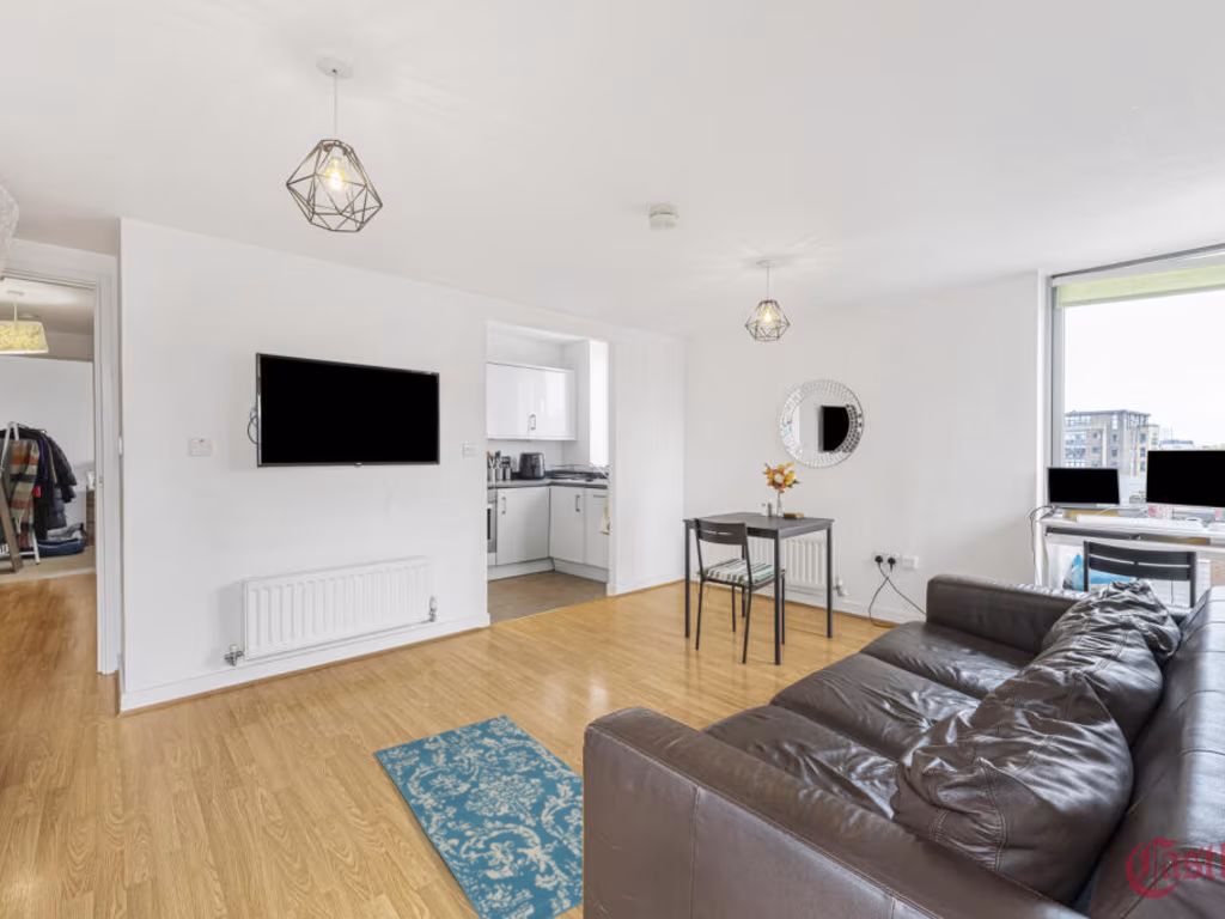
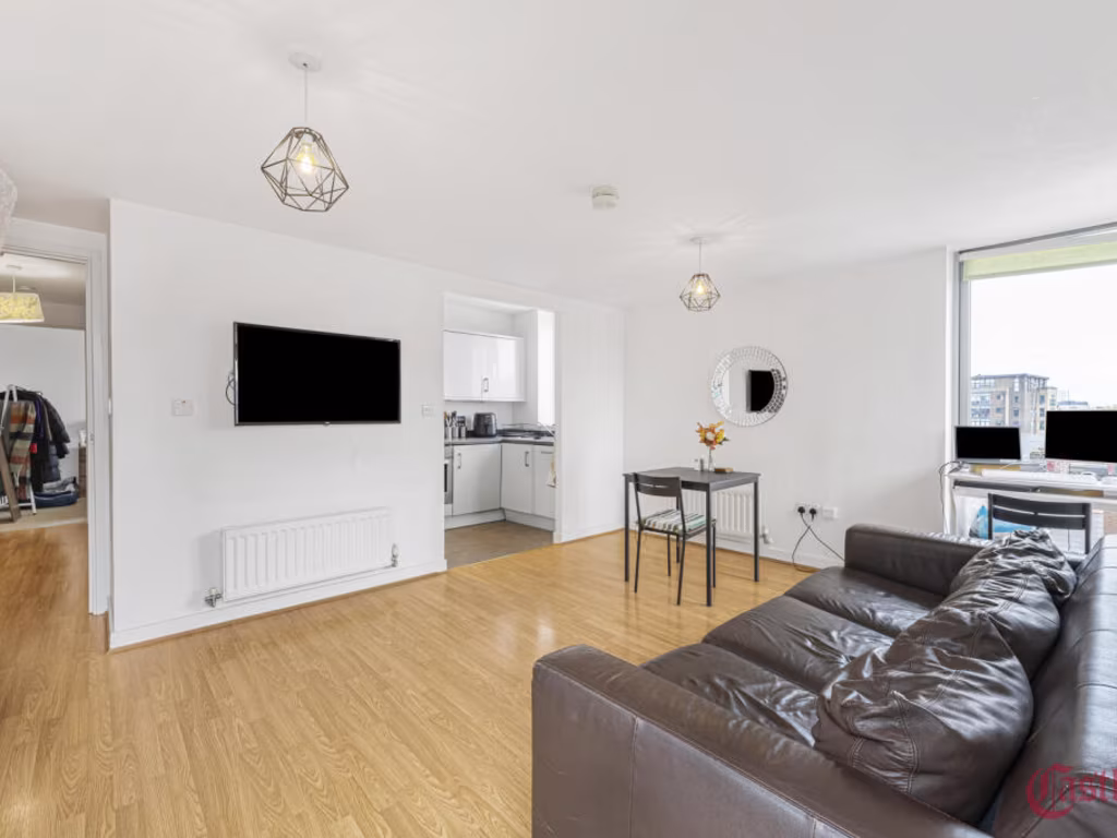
- rug (502, 796)
